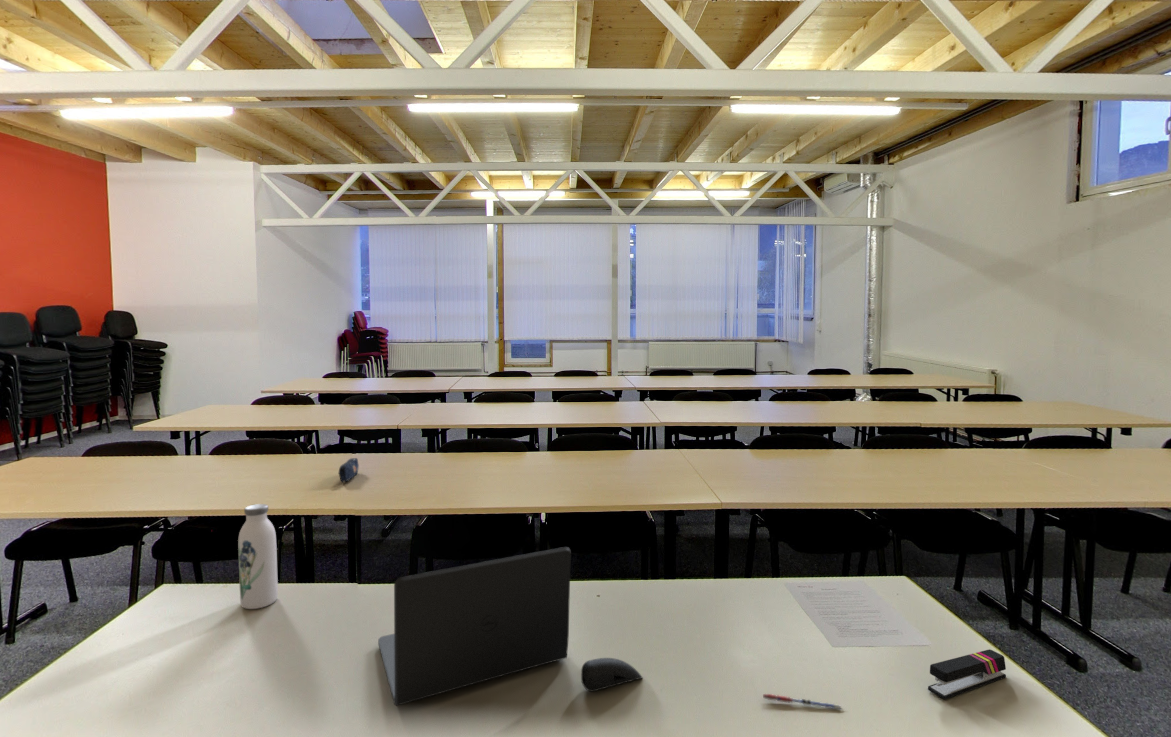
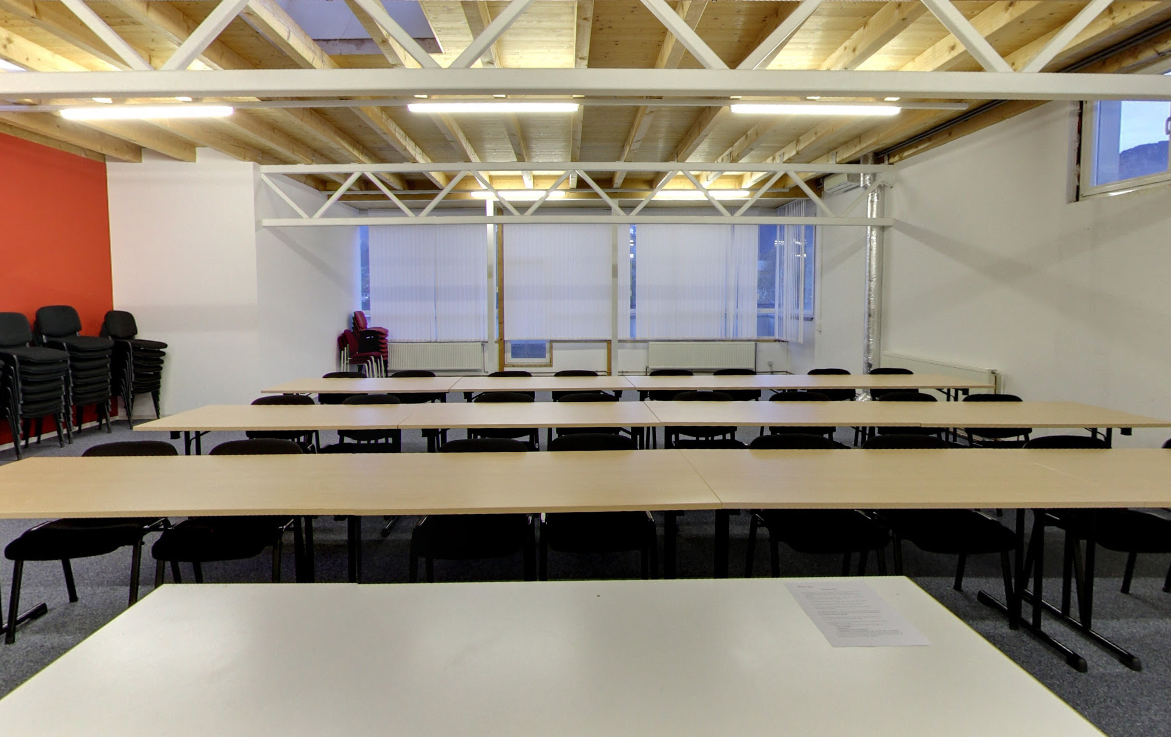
- stapler (968, 670)
- water bottle (257, 554)
- computer mouse (612, 670)
- pen (801, 700)
- pencil case (349, 469)
- laptop (470, 597)
